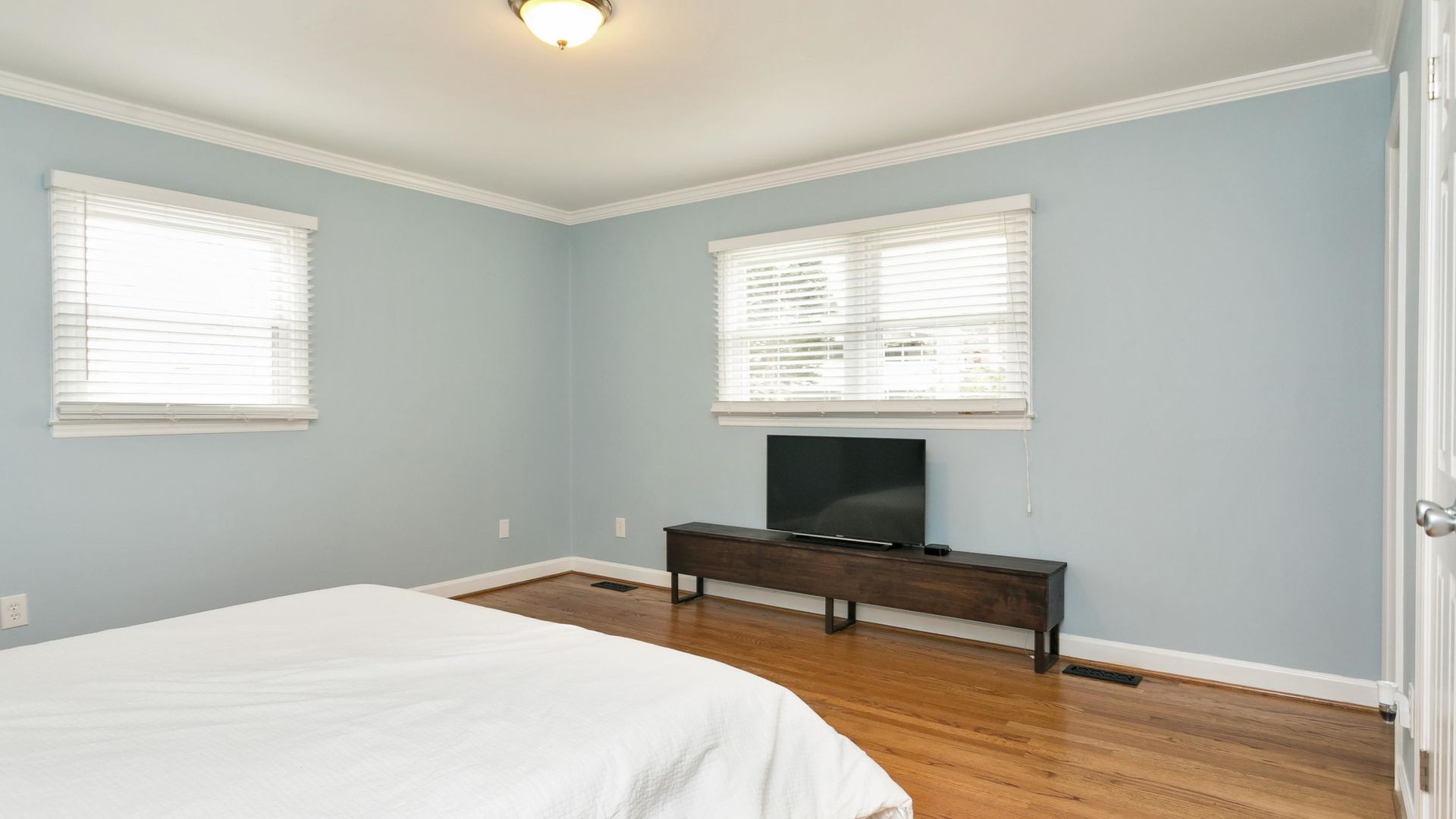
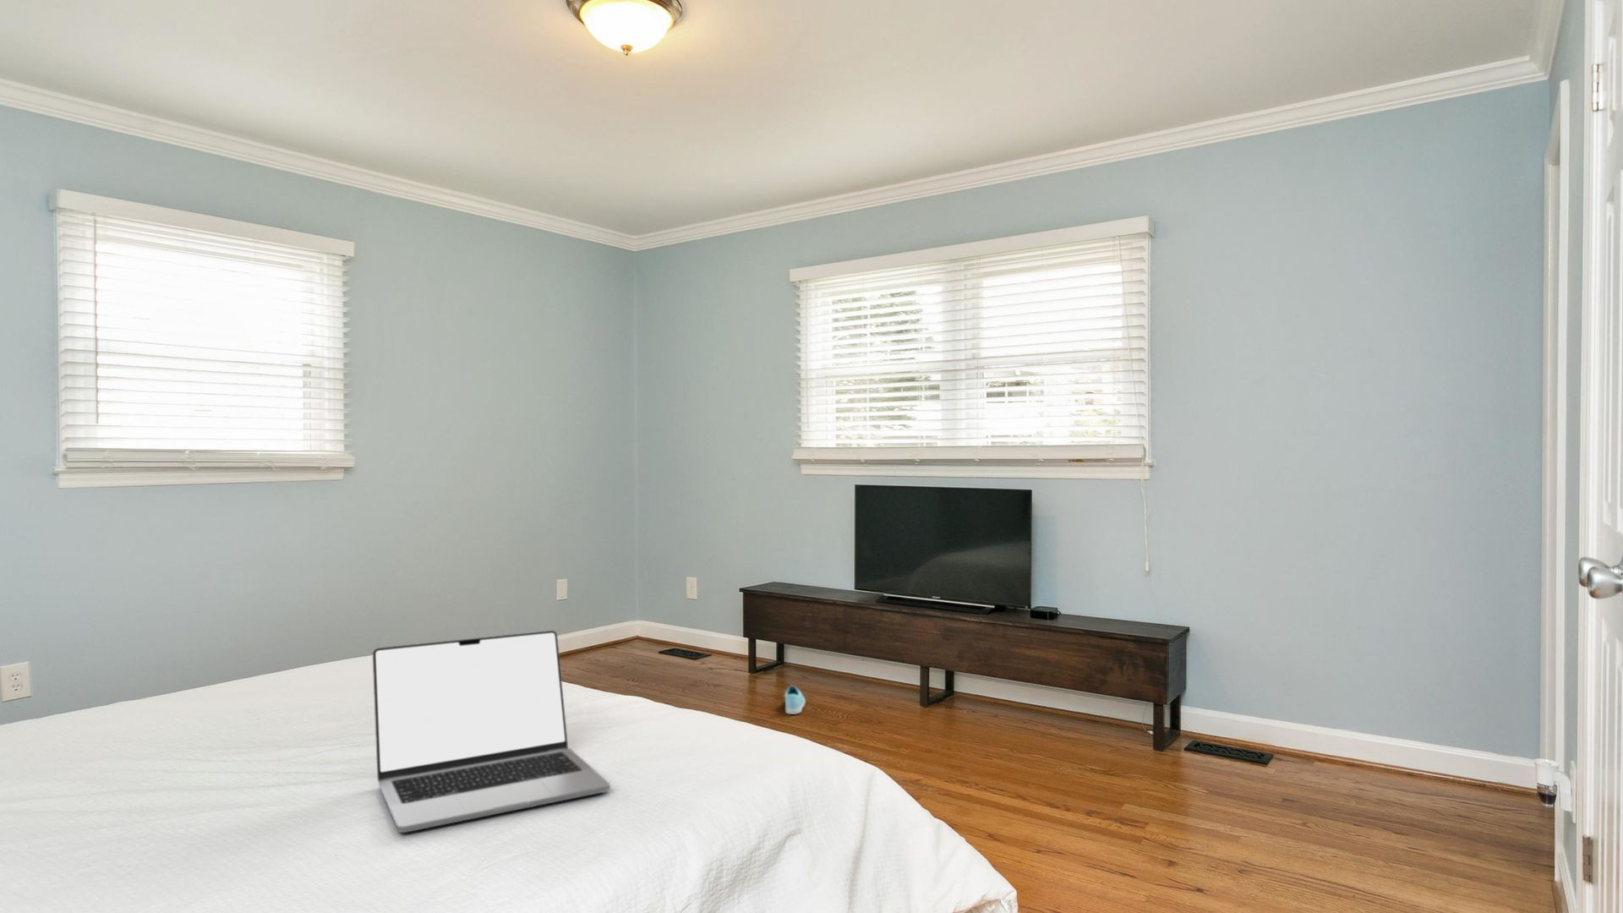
+ sneaker (795, 695)
+ laptop (488, 719)
